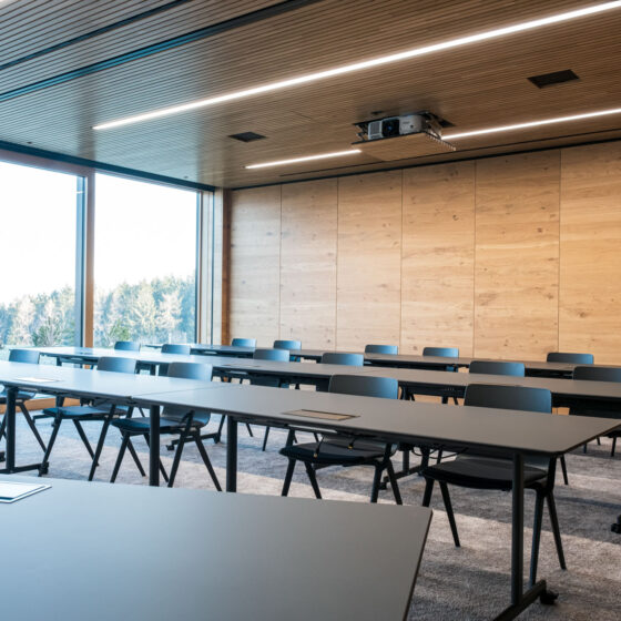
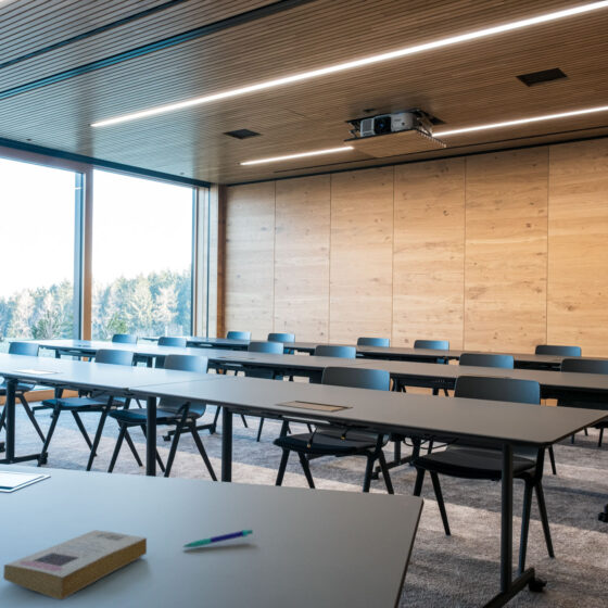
+ pen (217, 537)
+ book (78, 558)
